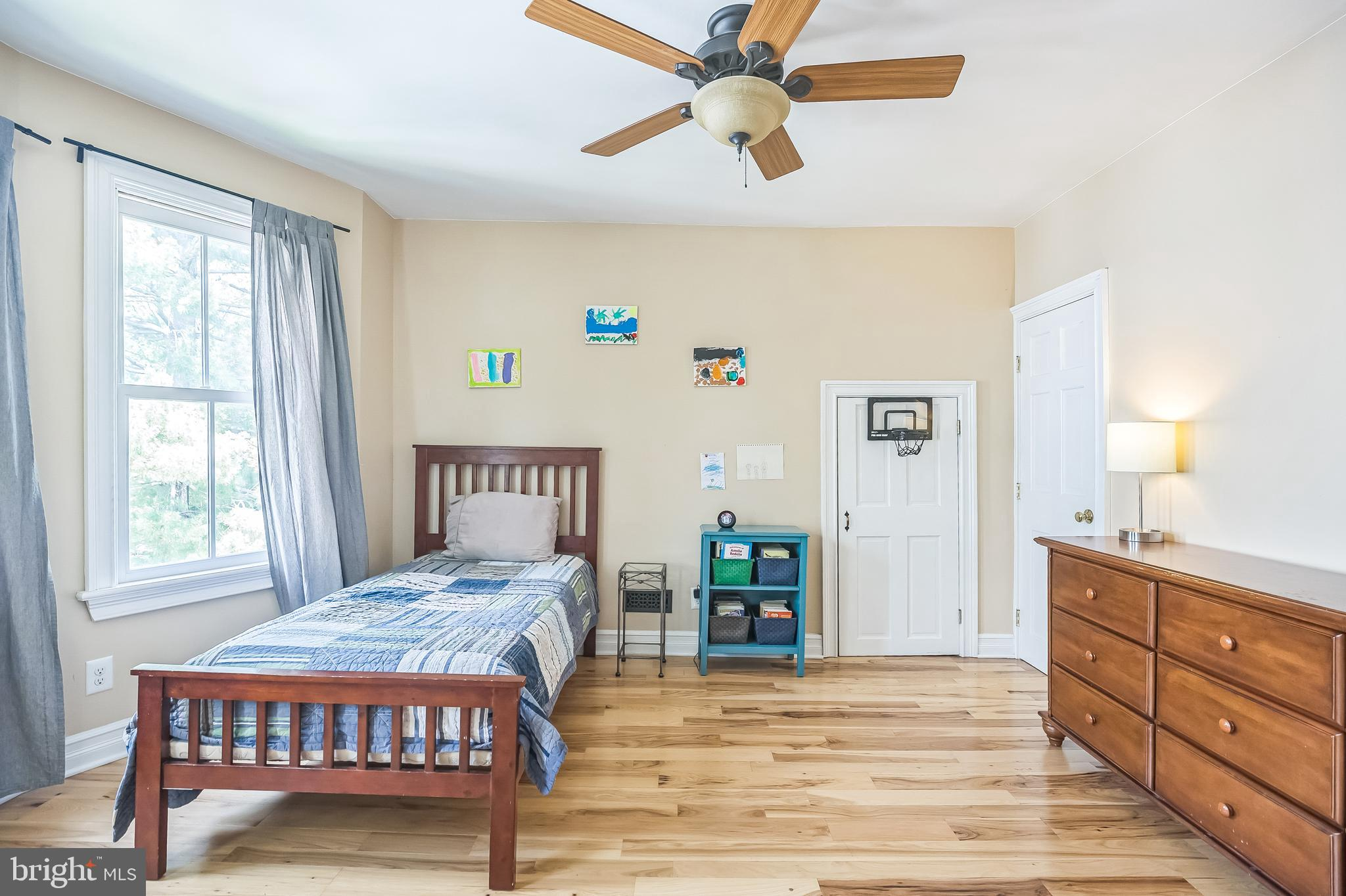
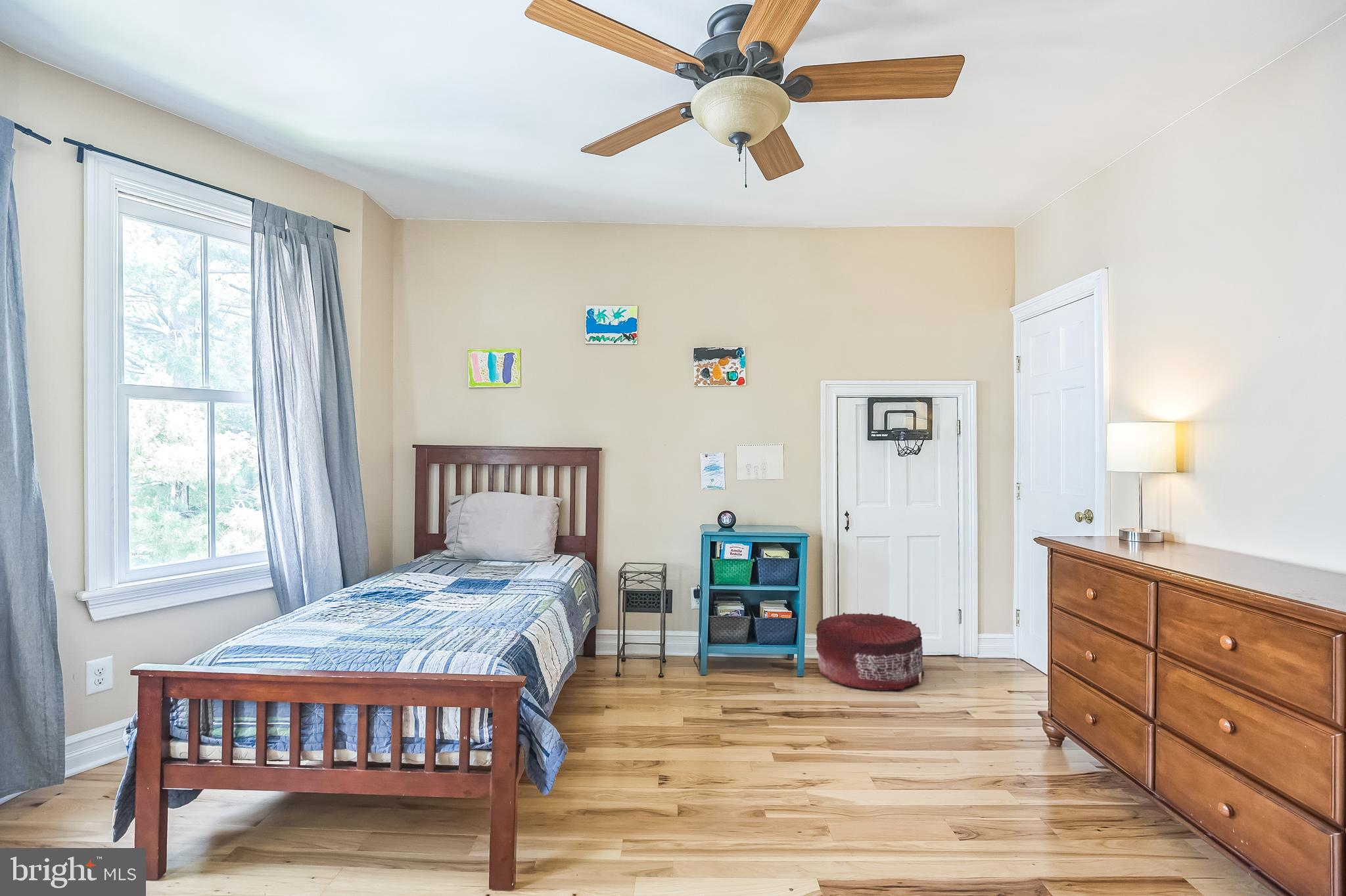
+ pouf (870, 646)
